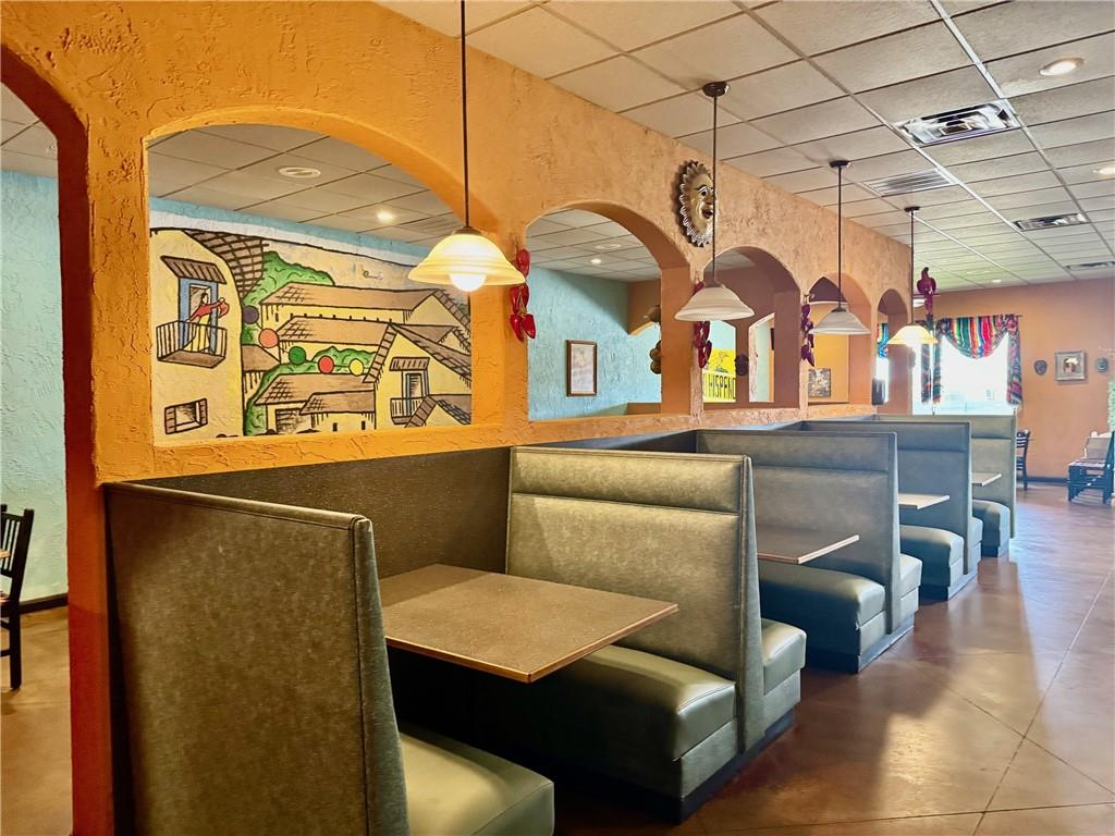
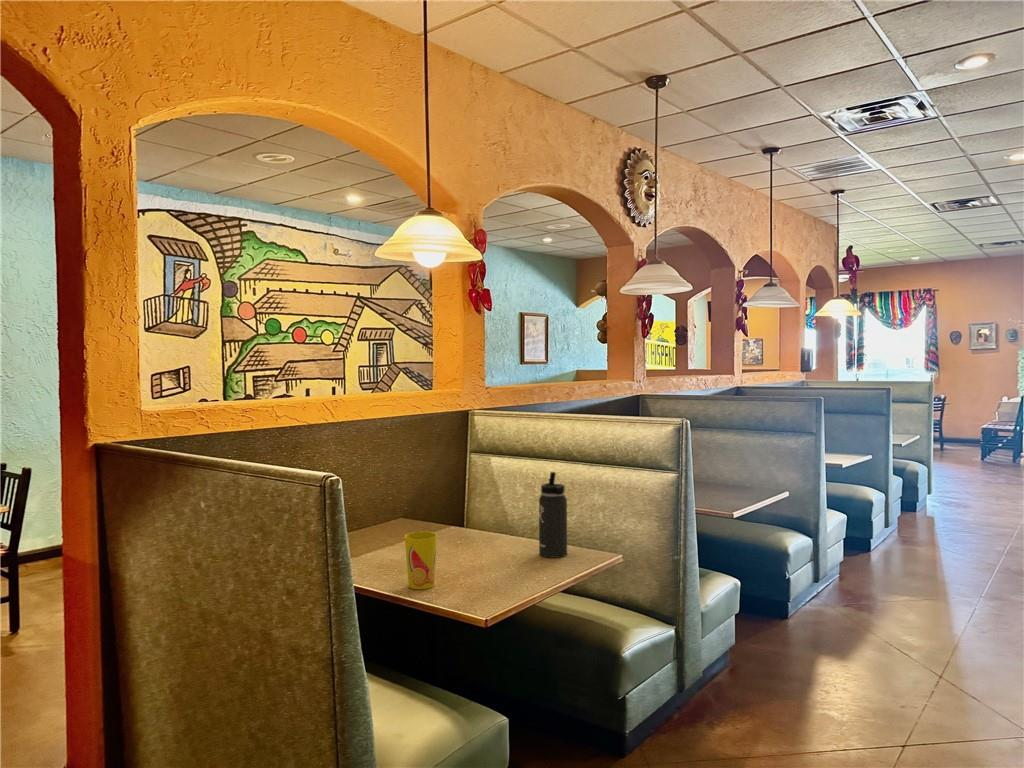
+ thermos bottle (554, 513)
+ cup (421, 560)
